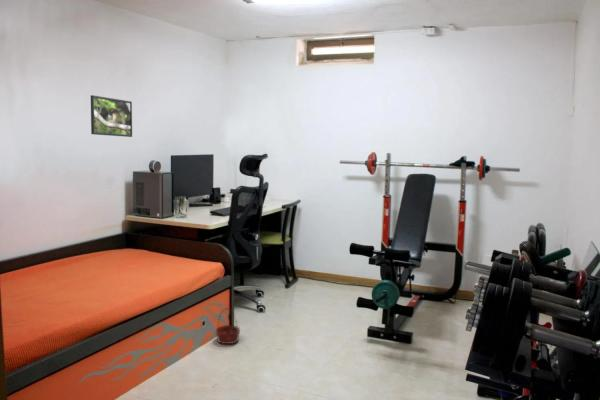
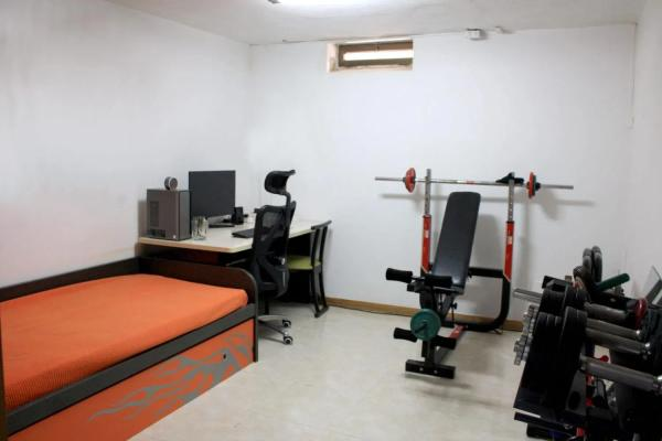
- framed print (112, 117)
- basket (228, 325)
